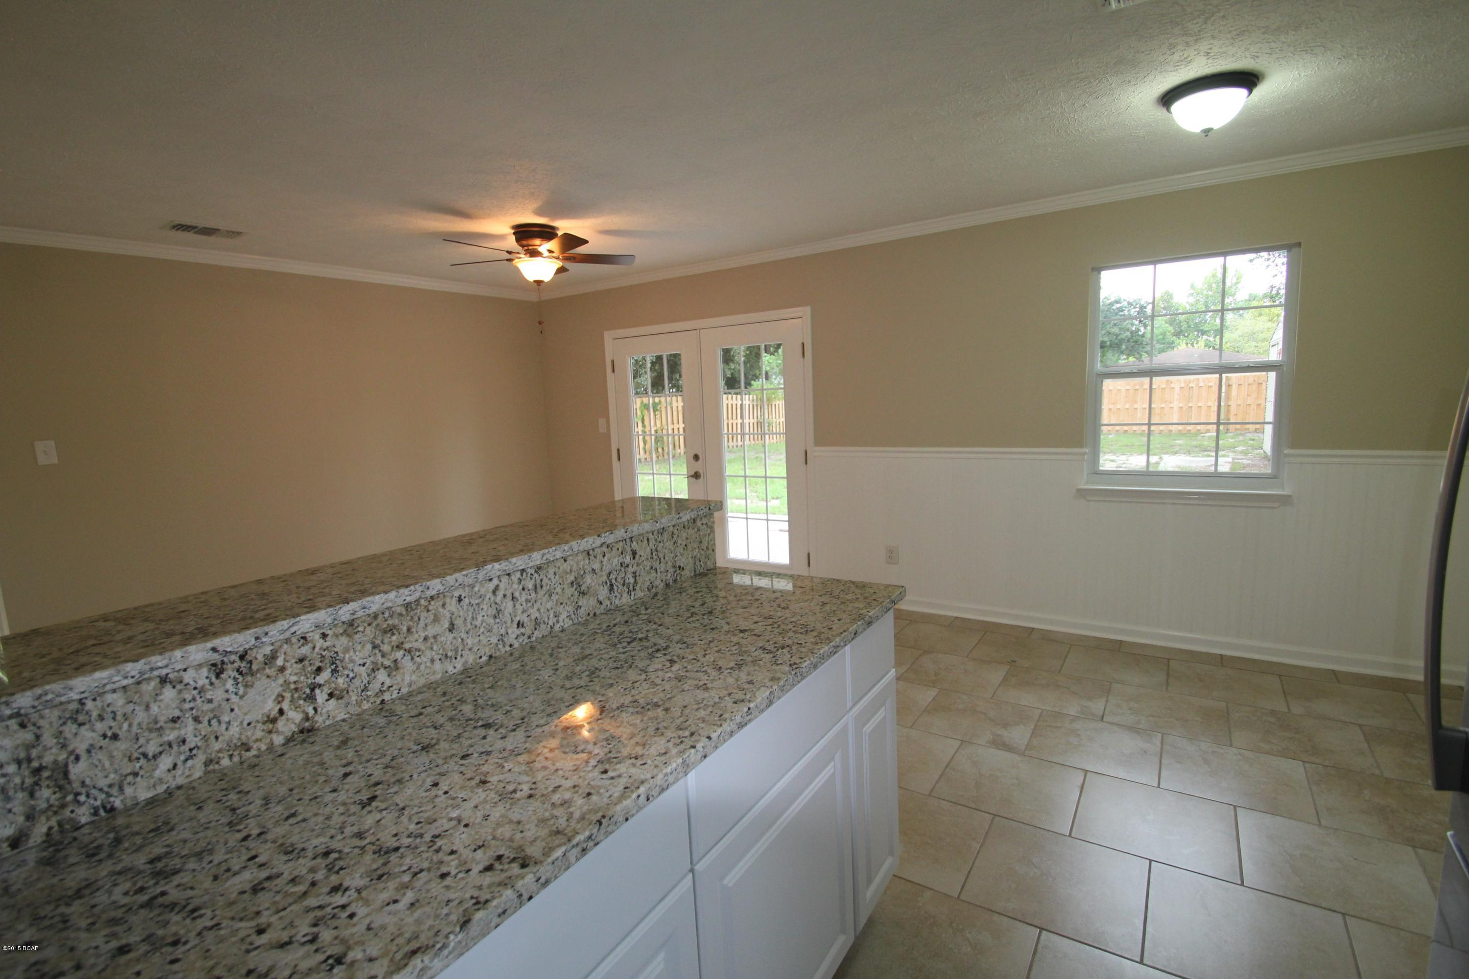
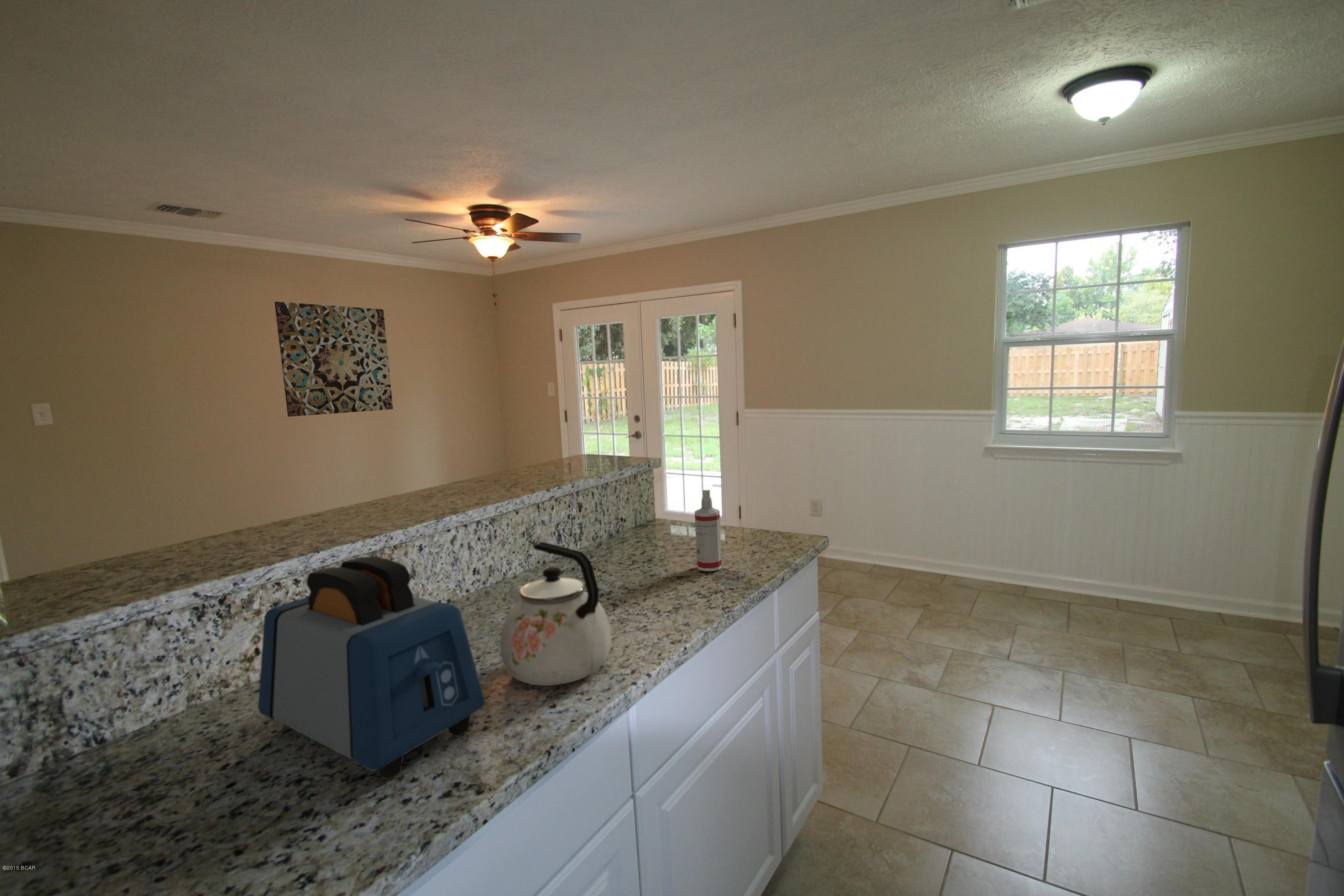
+ wall art (338, 360)
+ spray bottle (707, 529)
+ toaster (365, 648)
+ kettle (553, 607)
